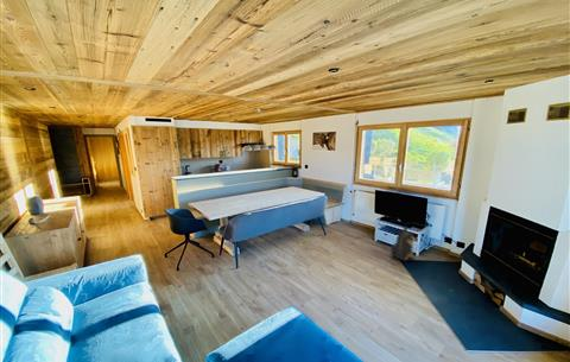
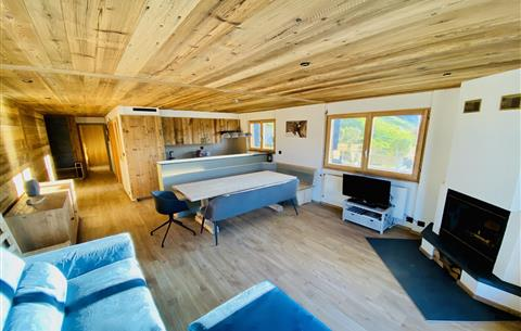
- backpack (405, 243)
